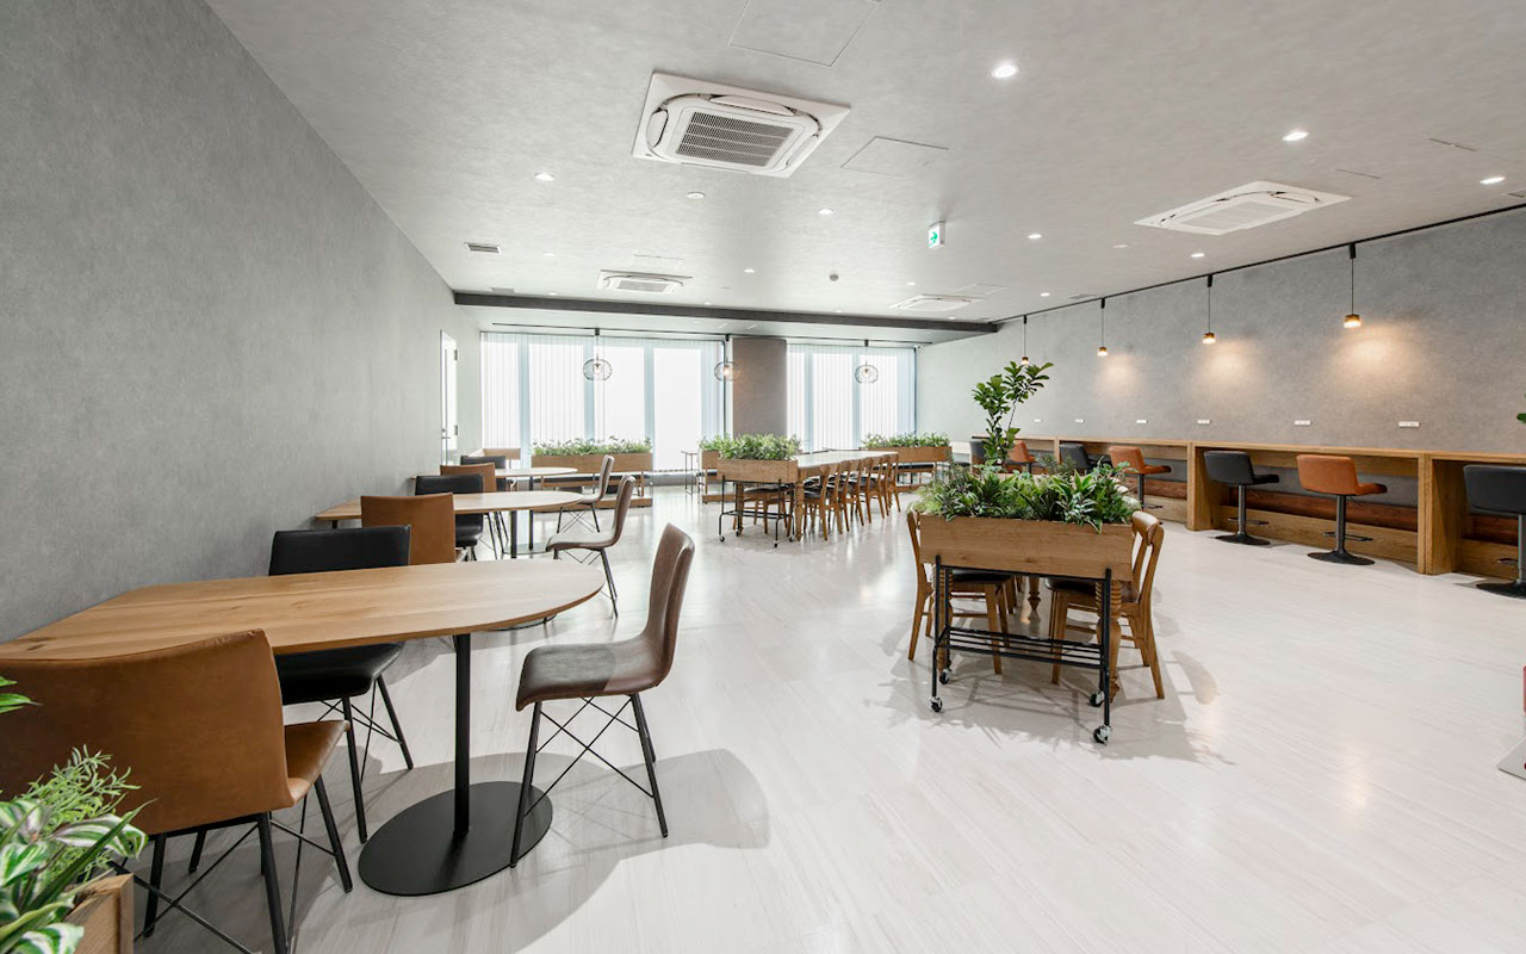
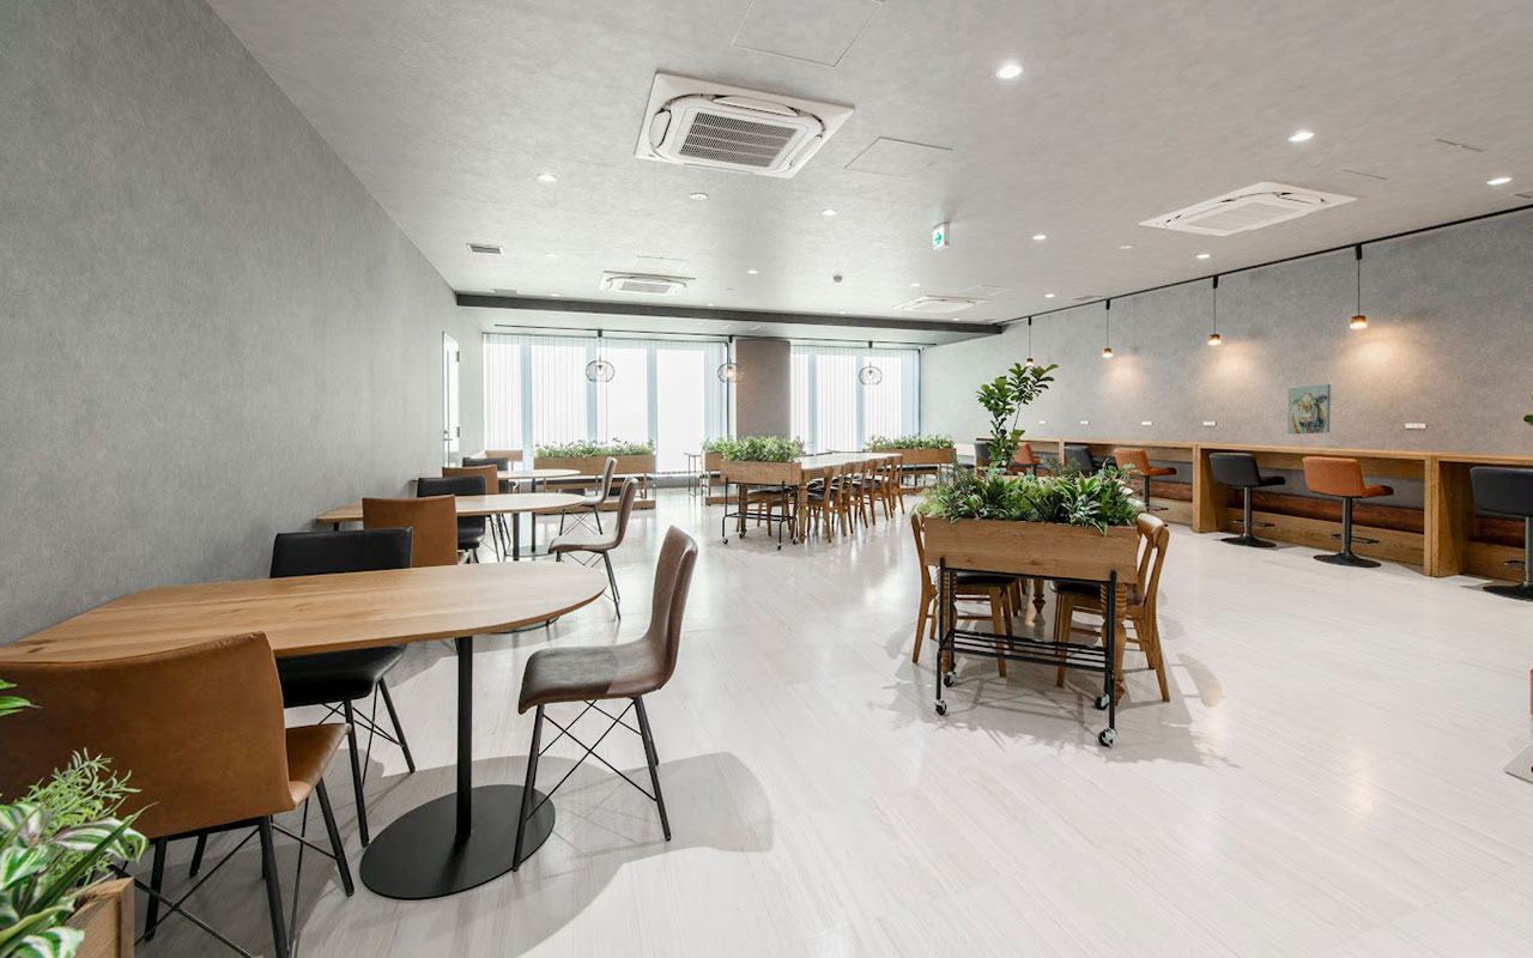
+ wall art (1308, 410)
